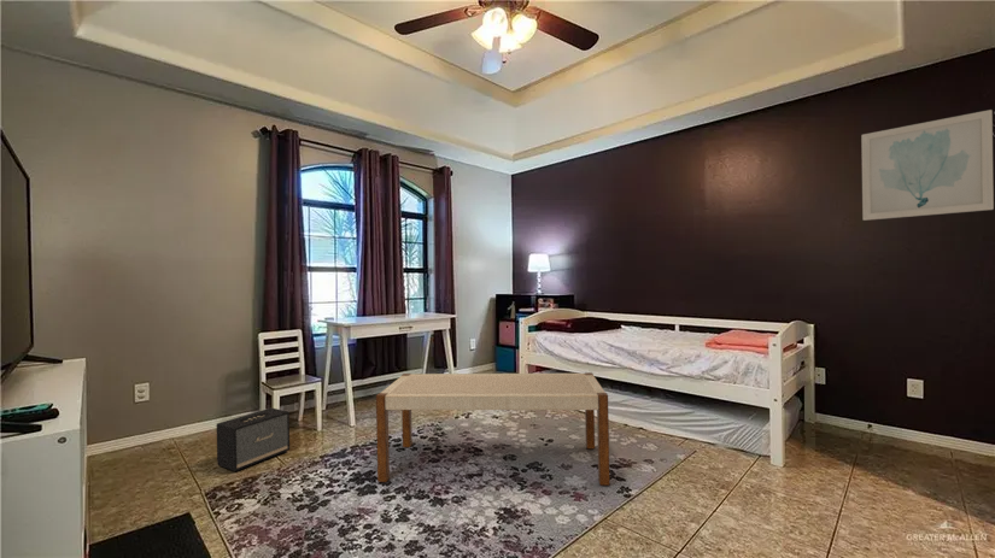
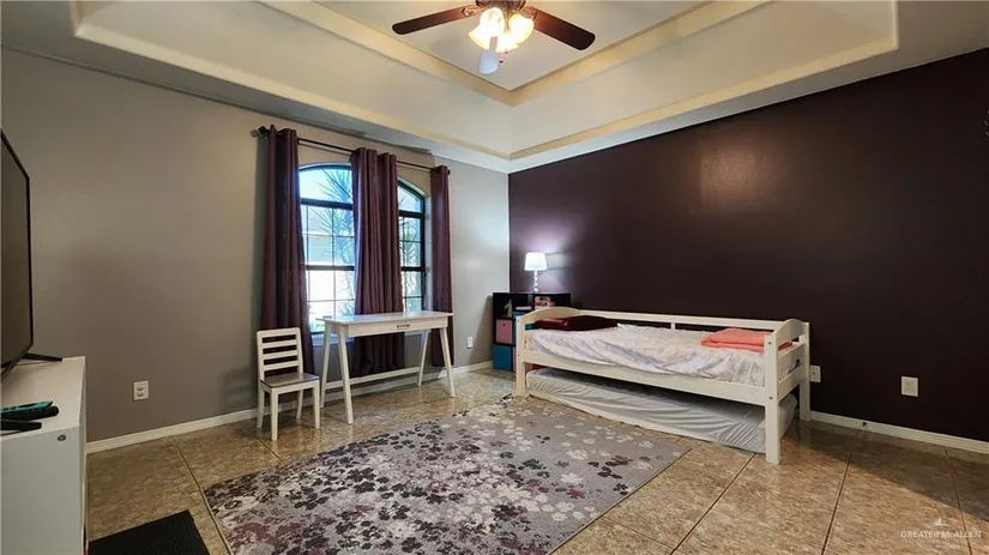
- bench (493, 409)
- wall art (921, 169)
- speaker (254, 437)
